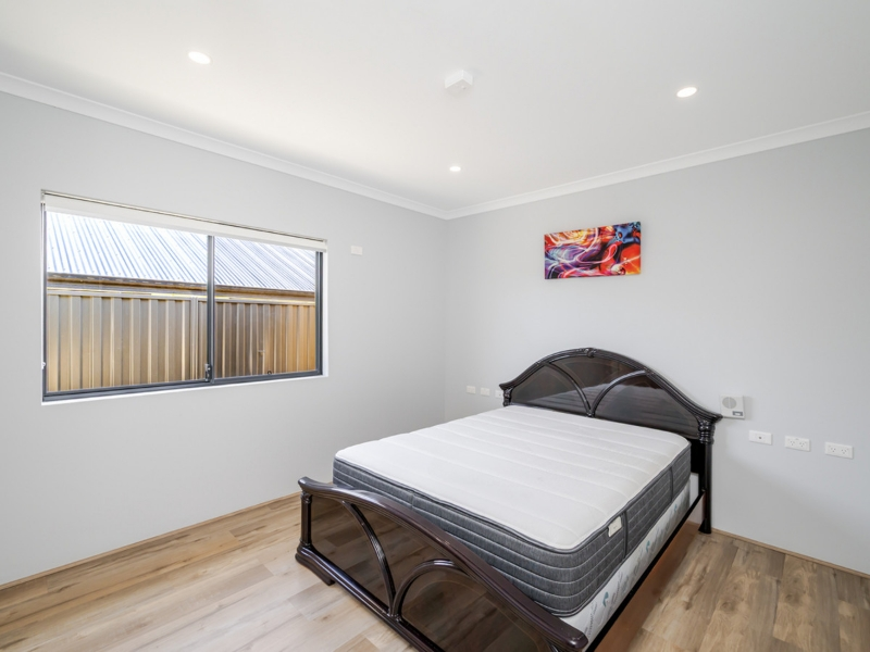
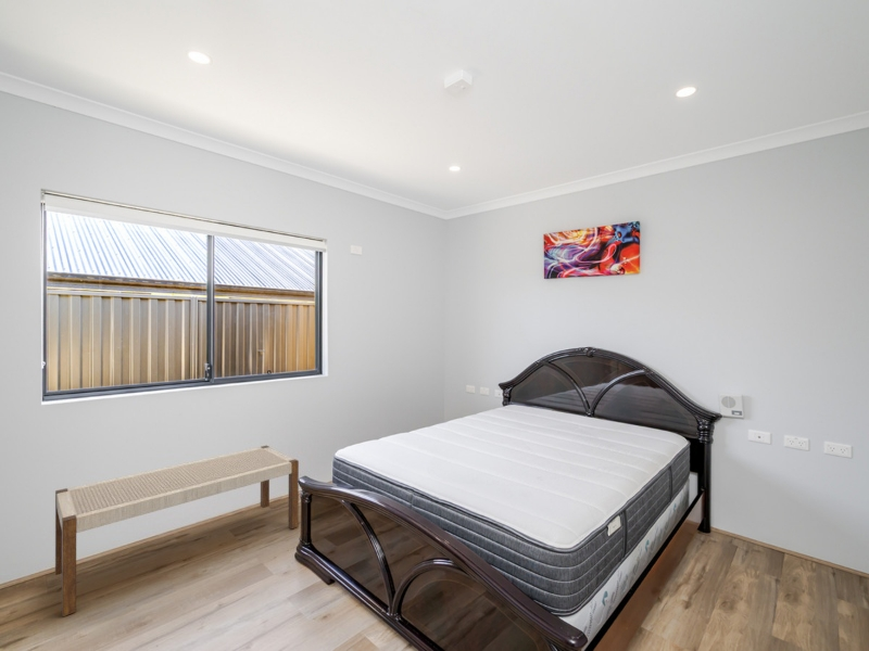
+ bench (185, 502)
